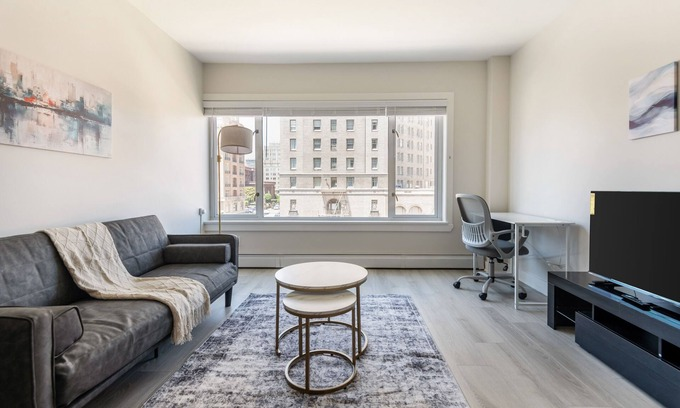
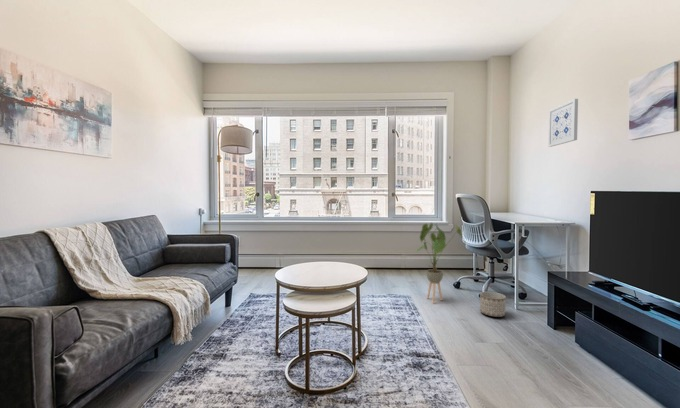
+ wall art (562, 124)
+ planter (492, 304)
+ house plant (435, 260)
